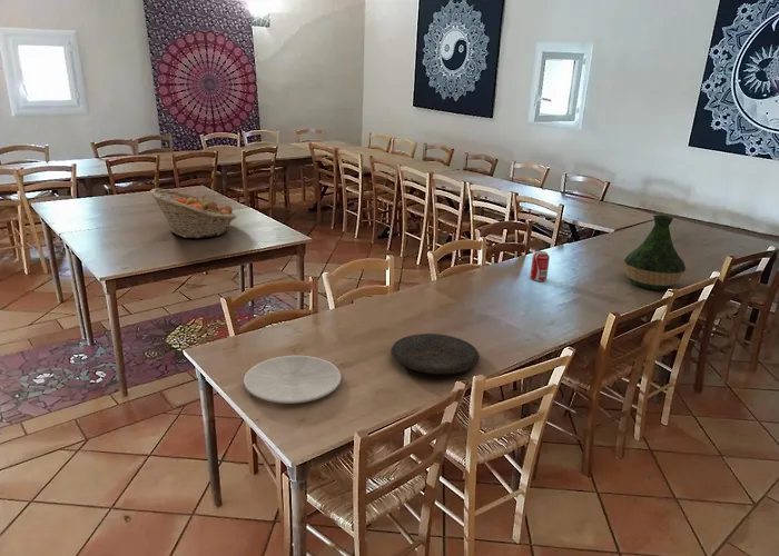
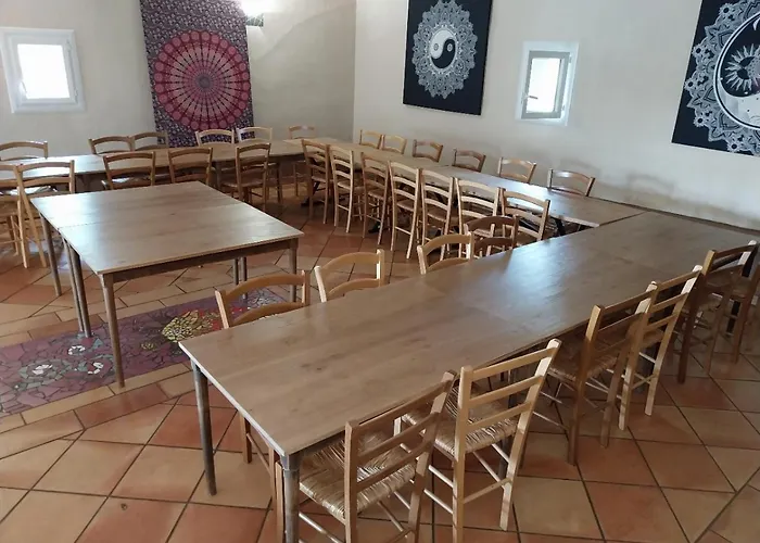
- beverage can (540, 265)
- plate (434, 355)
- vase (657, 250)
- plate (293, 378)
- fruit basket (194, 210)
